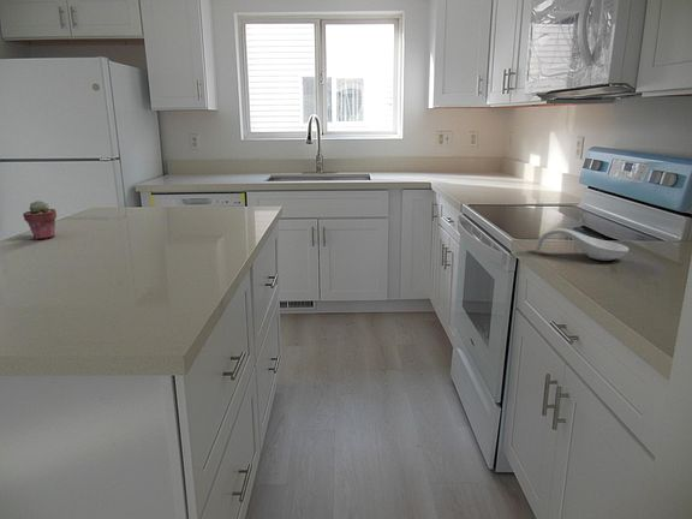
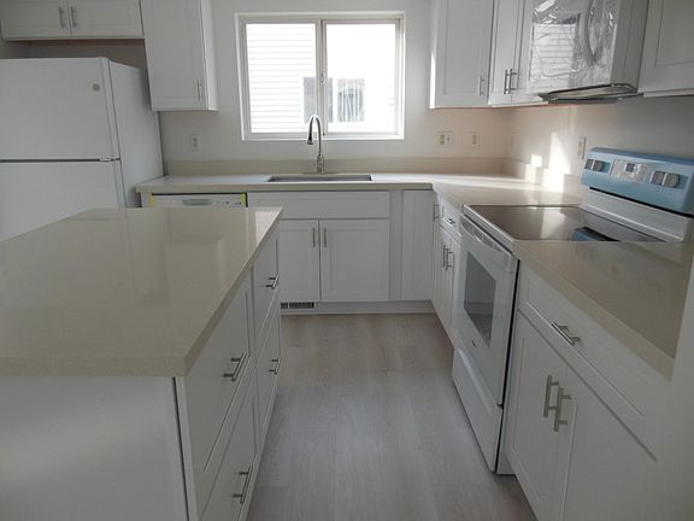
- spoon rest (580, 243)
- potted succulent (41, 219)
